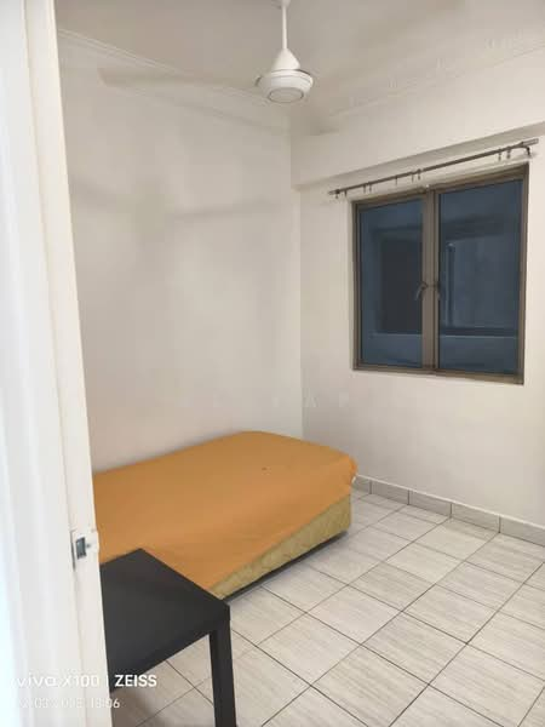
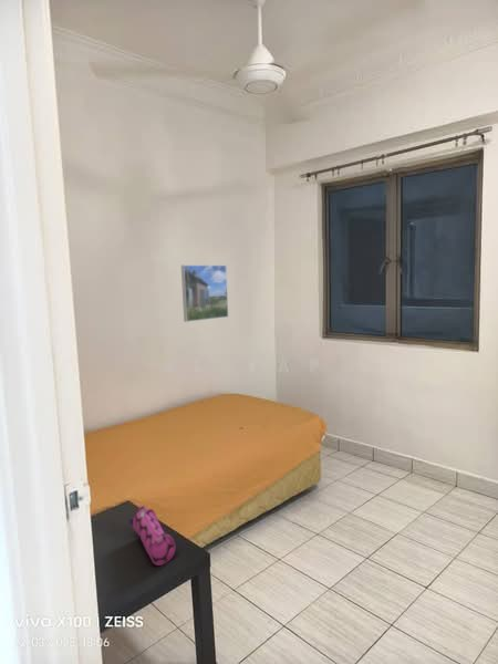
+ pencil case (152, 533)
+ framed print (206, 292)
